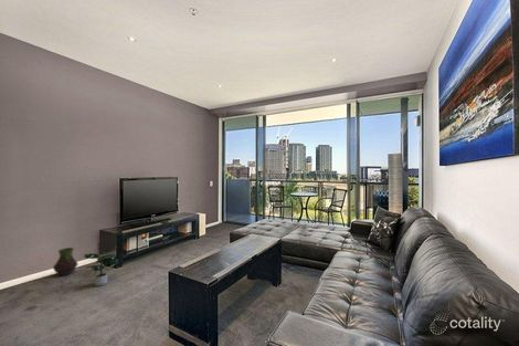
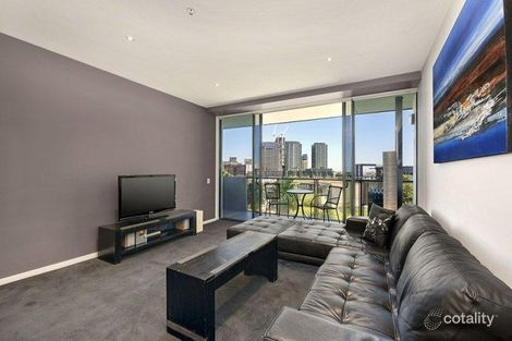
- potted plant (100, 268)
- vase (65, 261)
